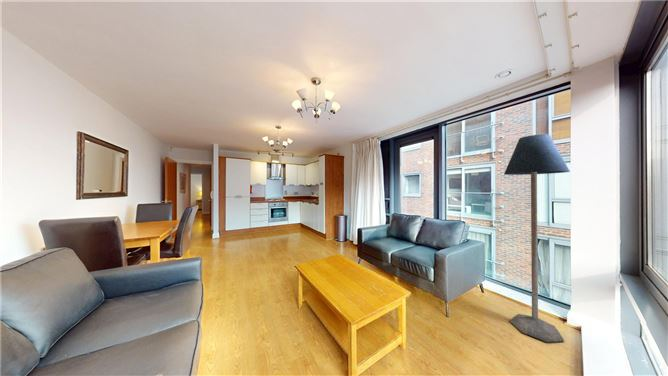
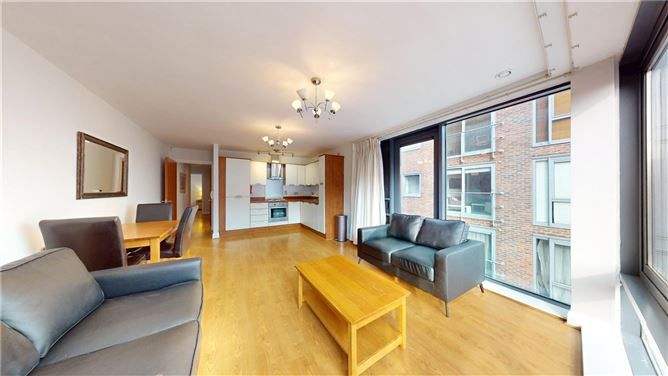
- floor lamp (534, 232)
